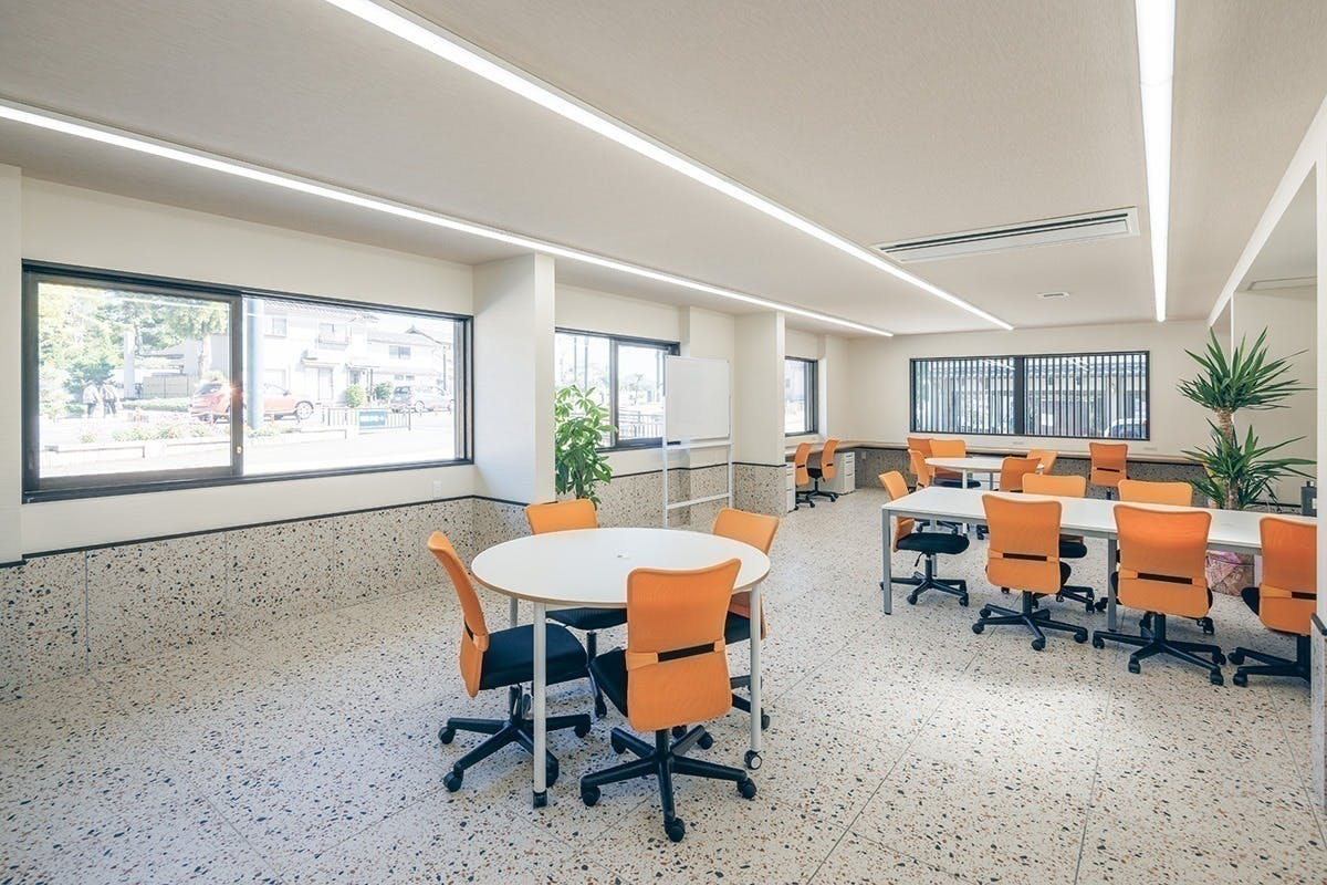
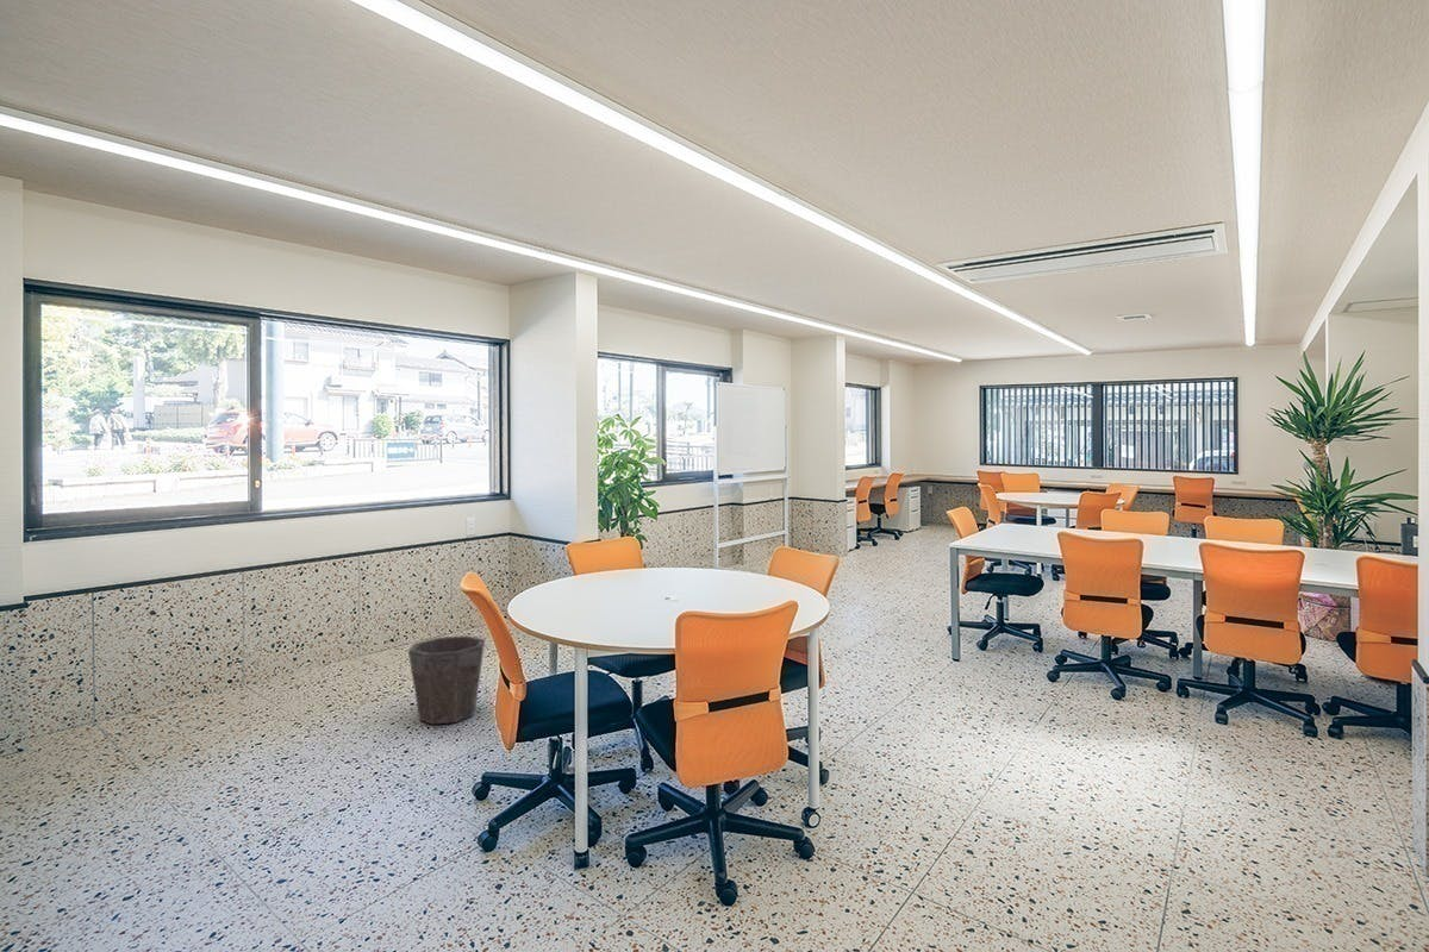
+ waste bin (448, 679)
